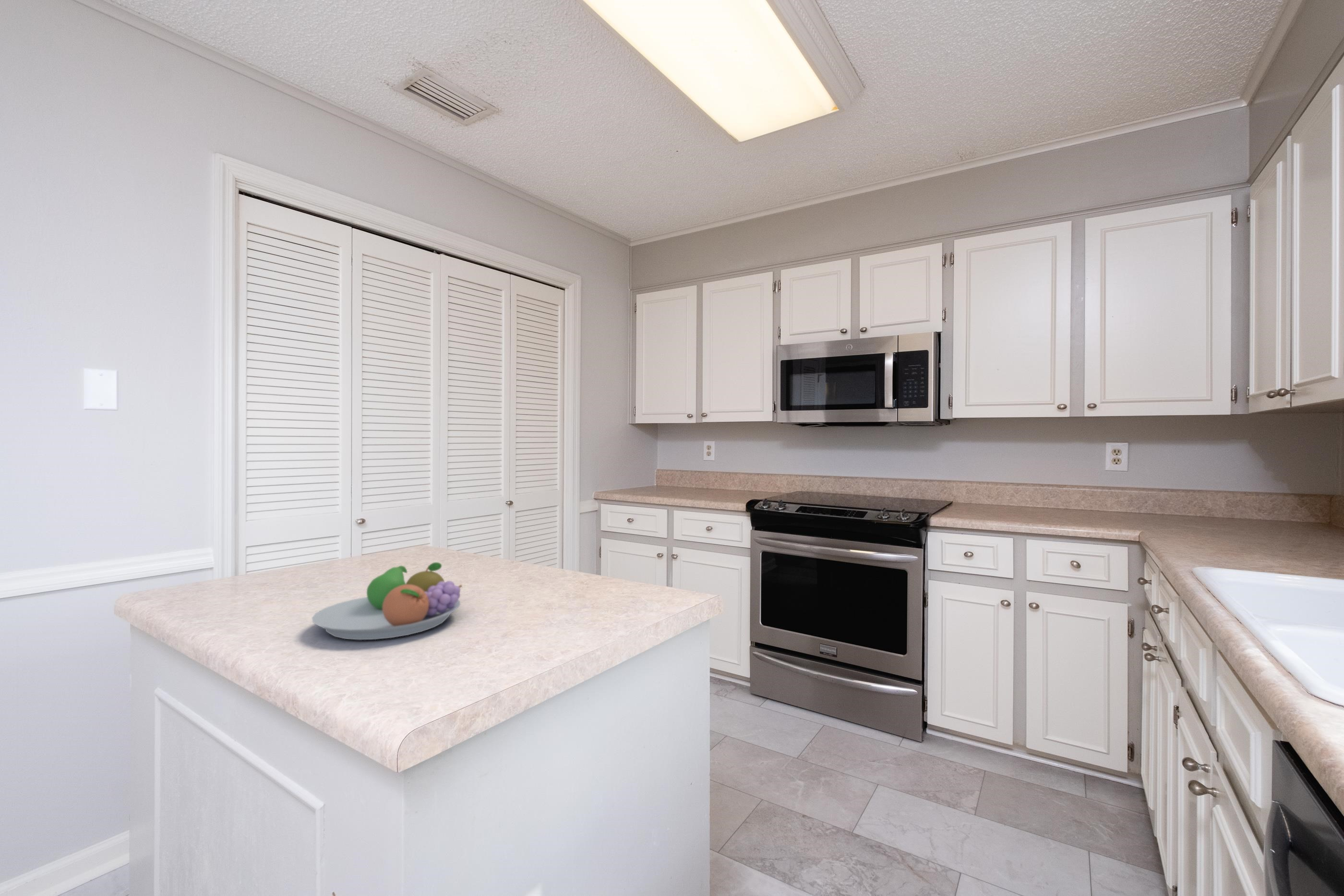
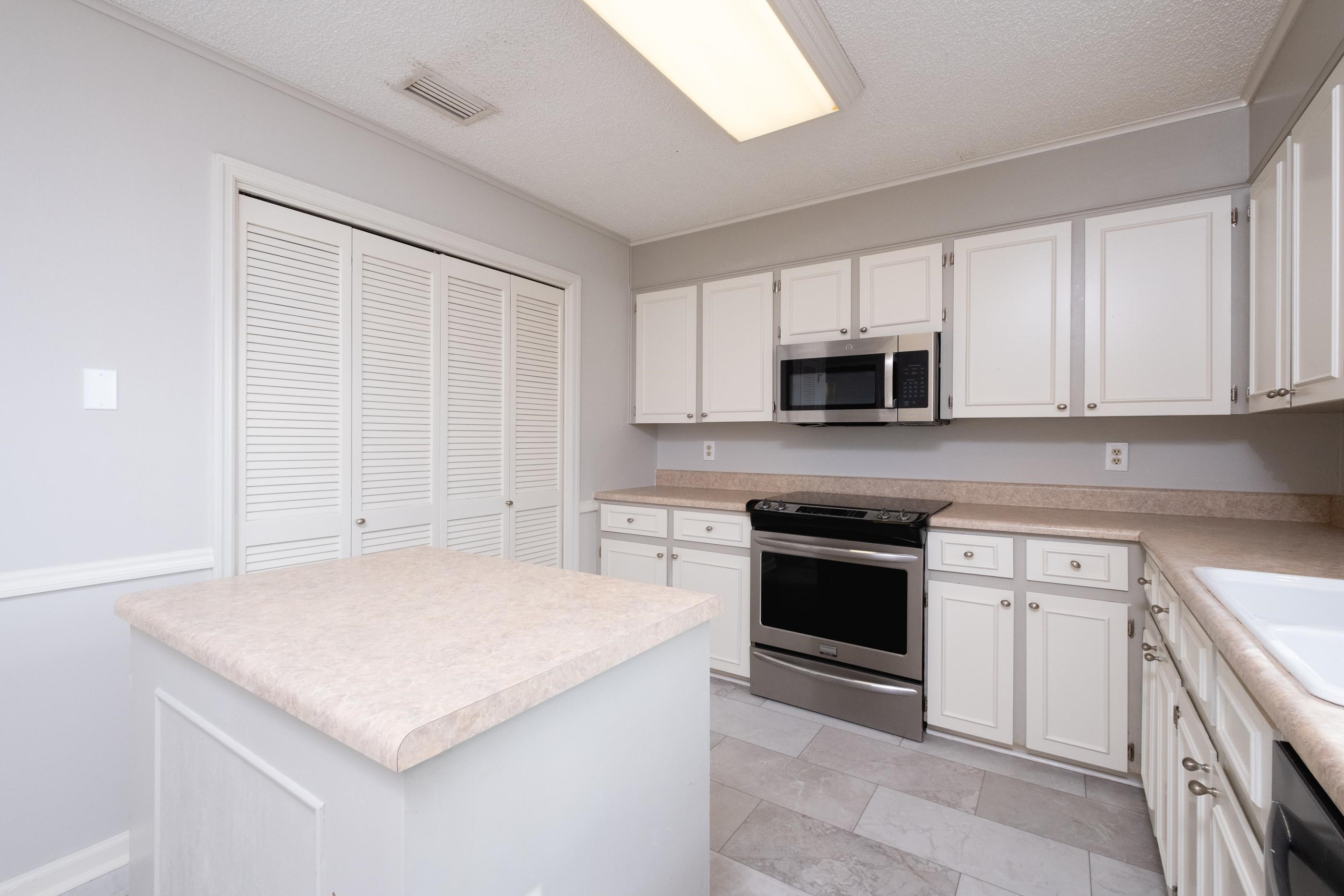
- fruit bowl (393, 594)
